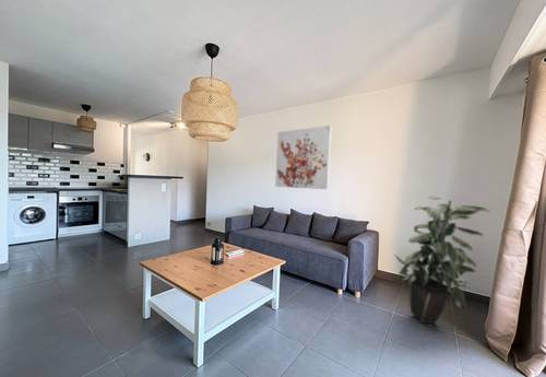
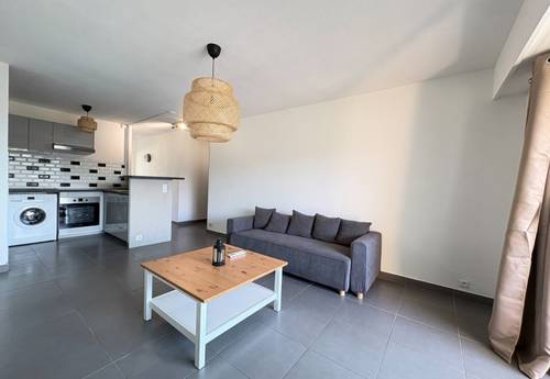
- wall art (300, 158)
- indoor plant (436, 259)
